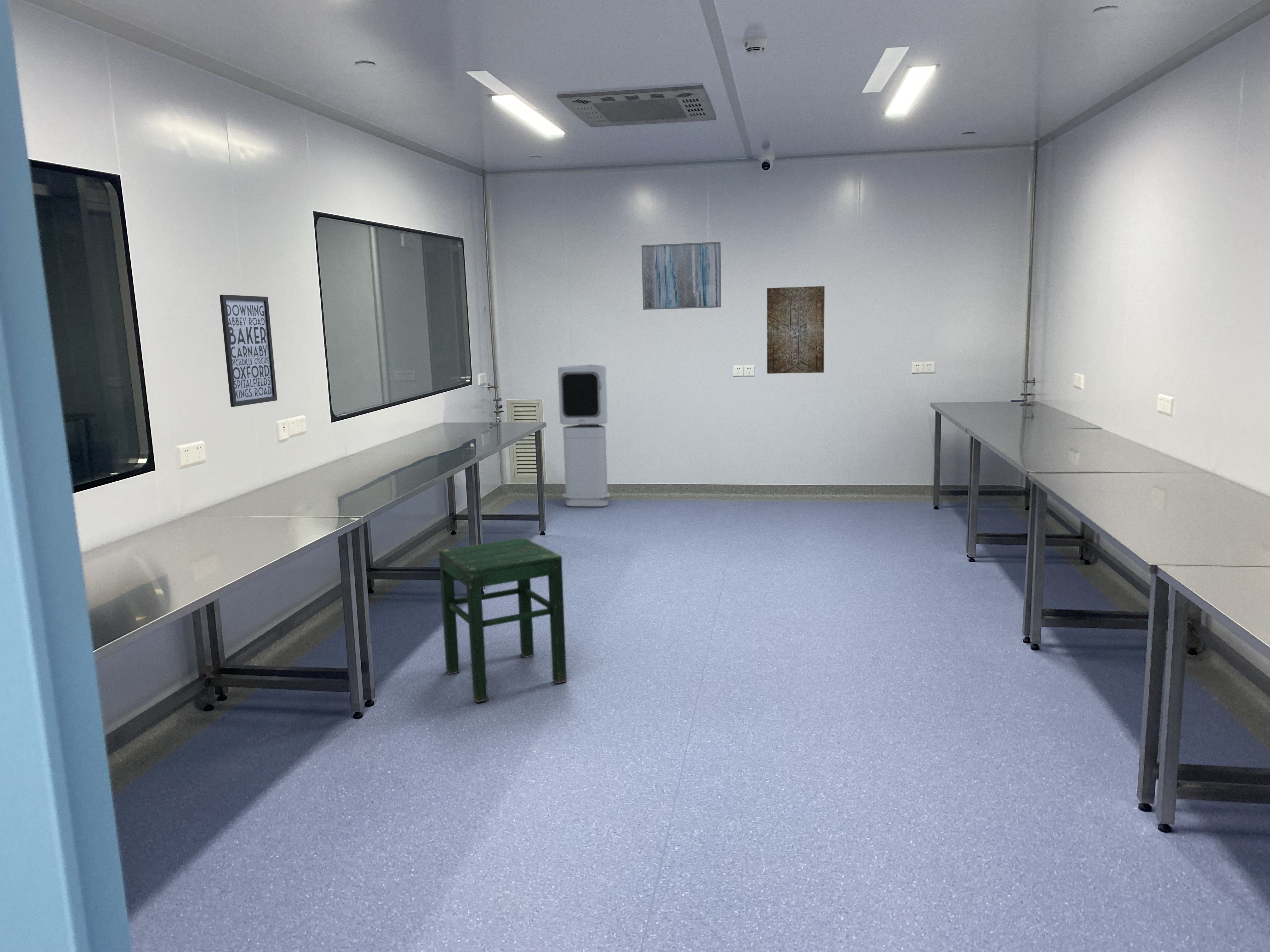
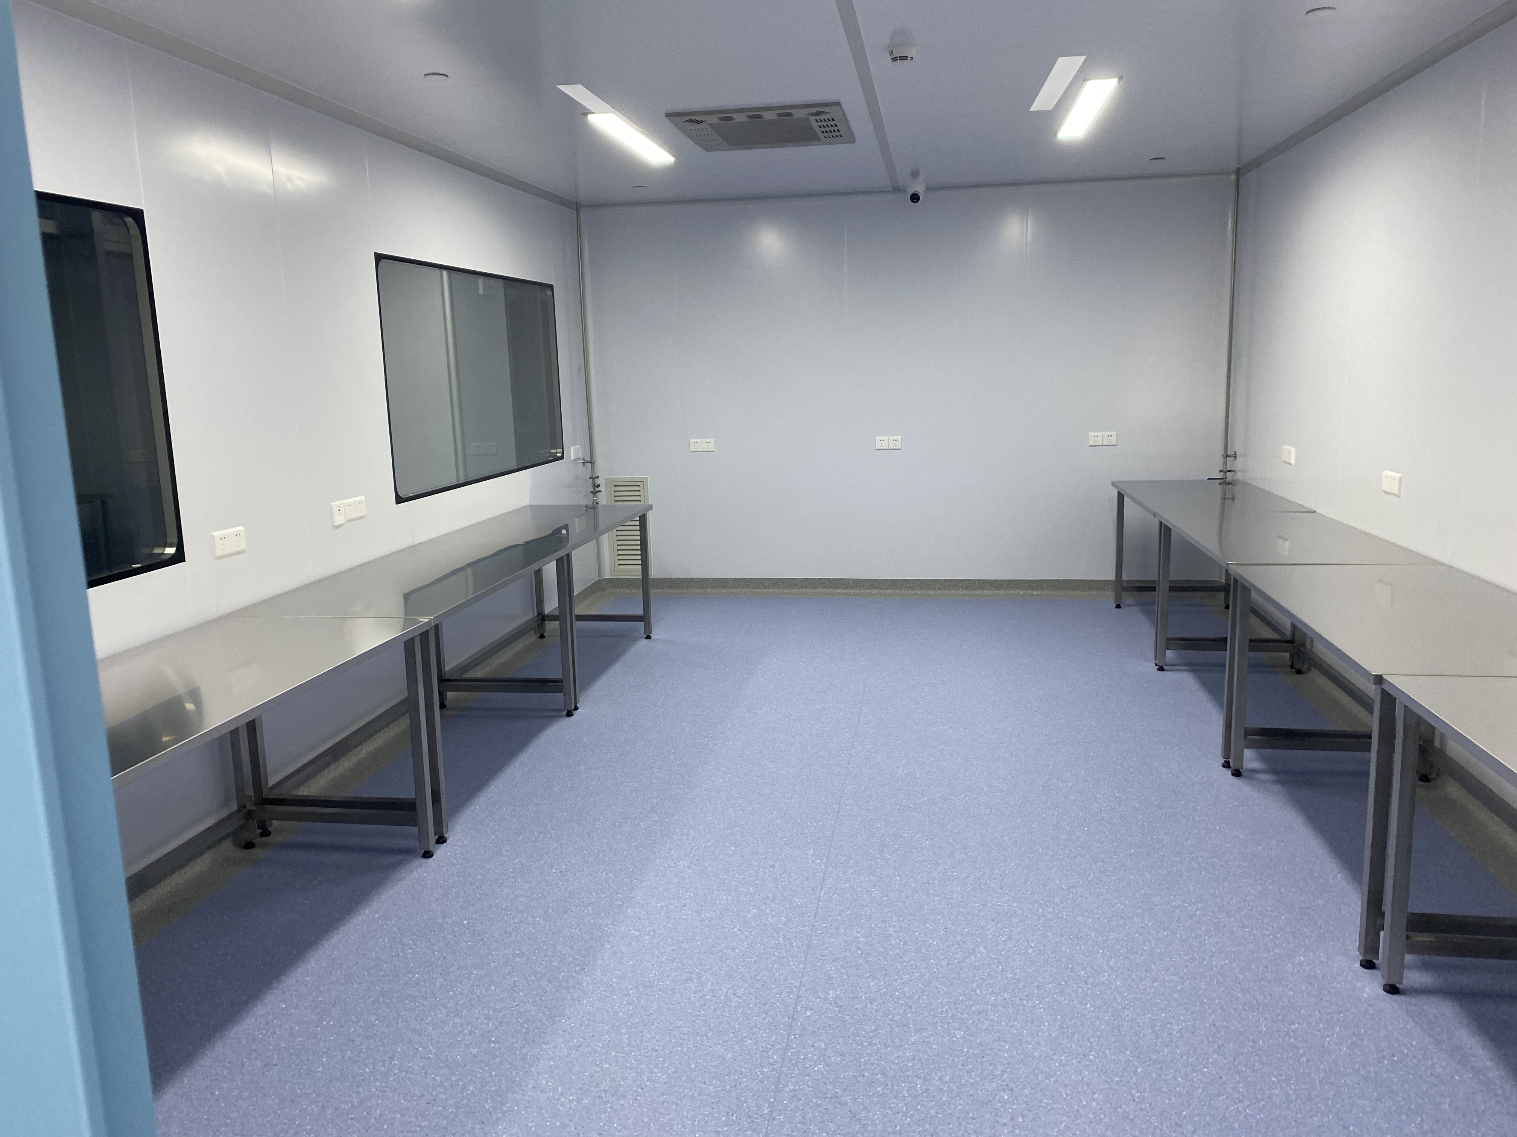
- wall art (681, 276)
- air purifier (587, 435)
- stool (502, 617)
- wall art (795, 330)
- wall art (250, 350)
